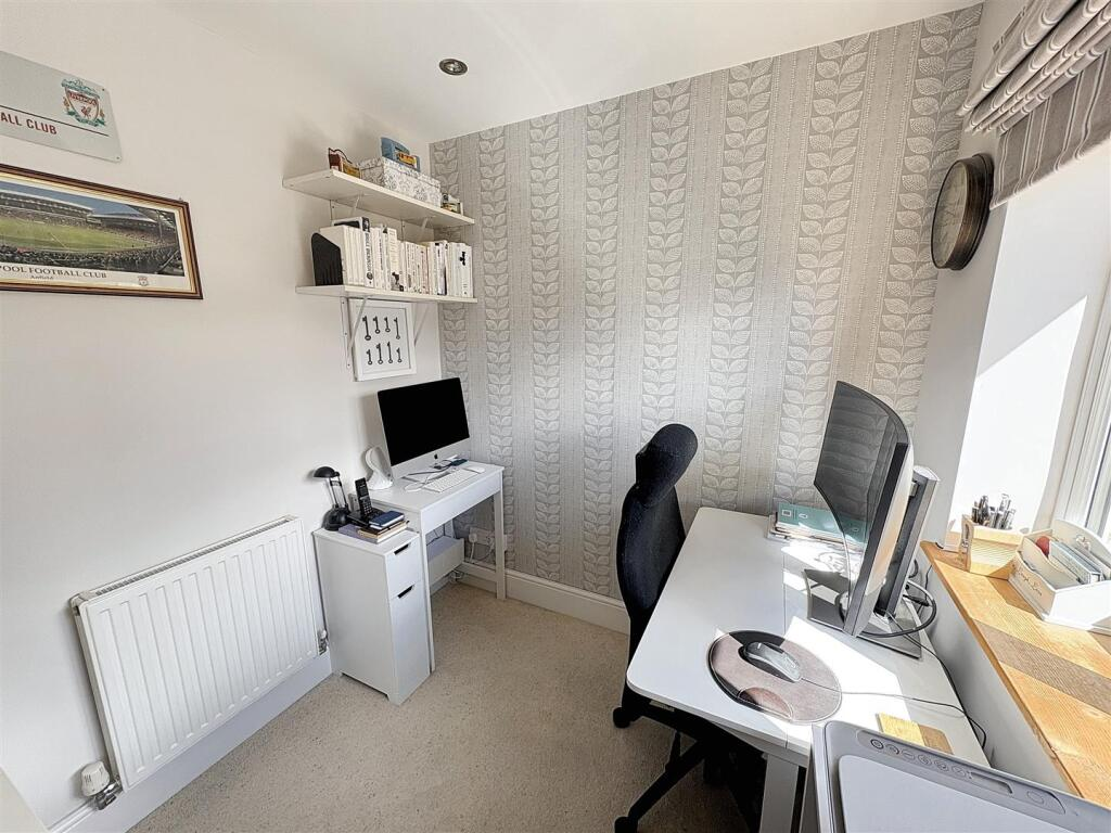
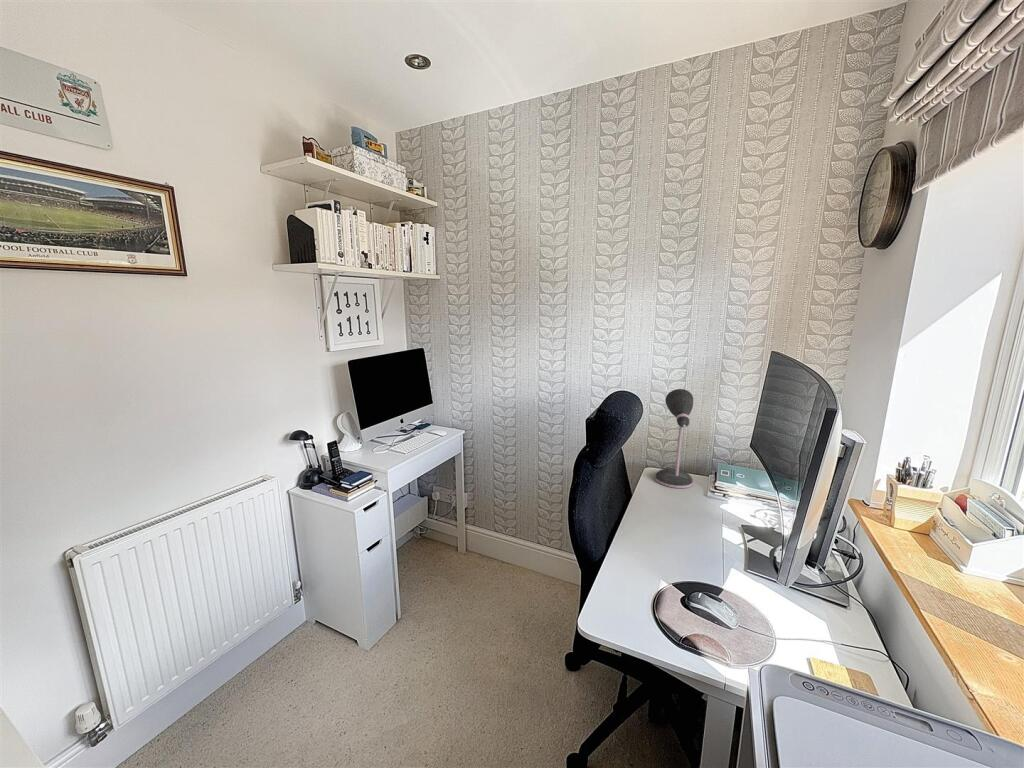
+ desk lamp (678, 437)
